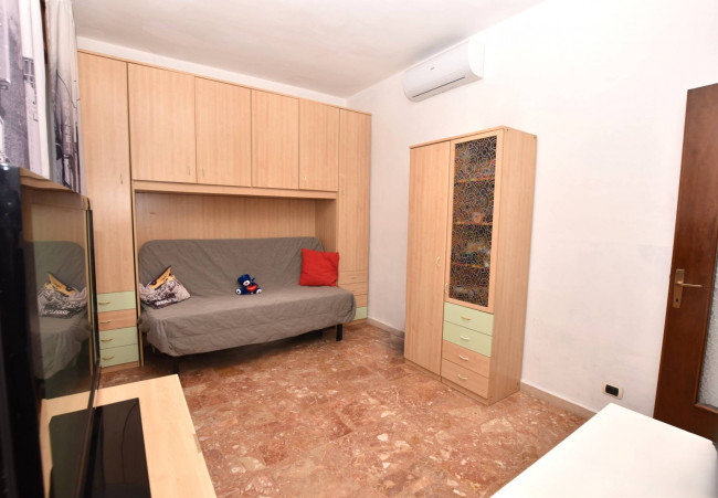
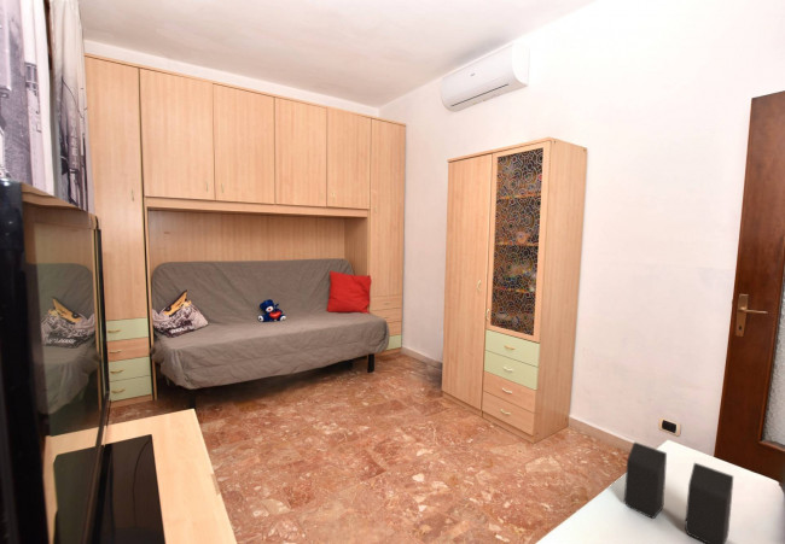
+ speaker (664, 485)
